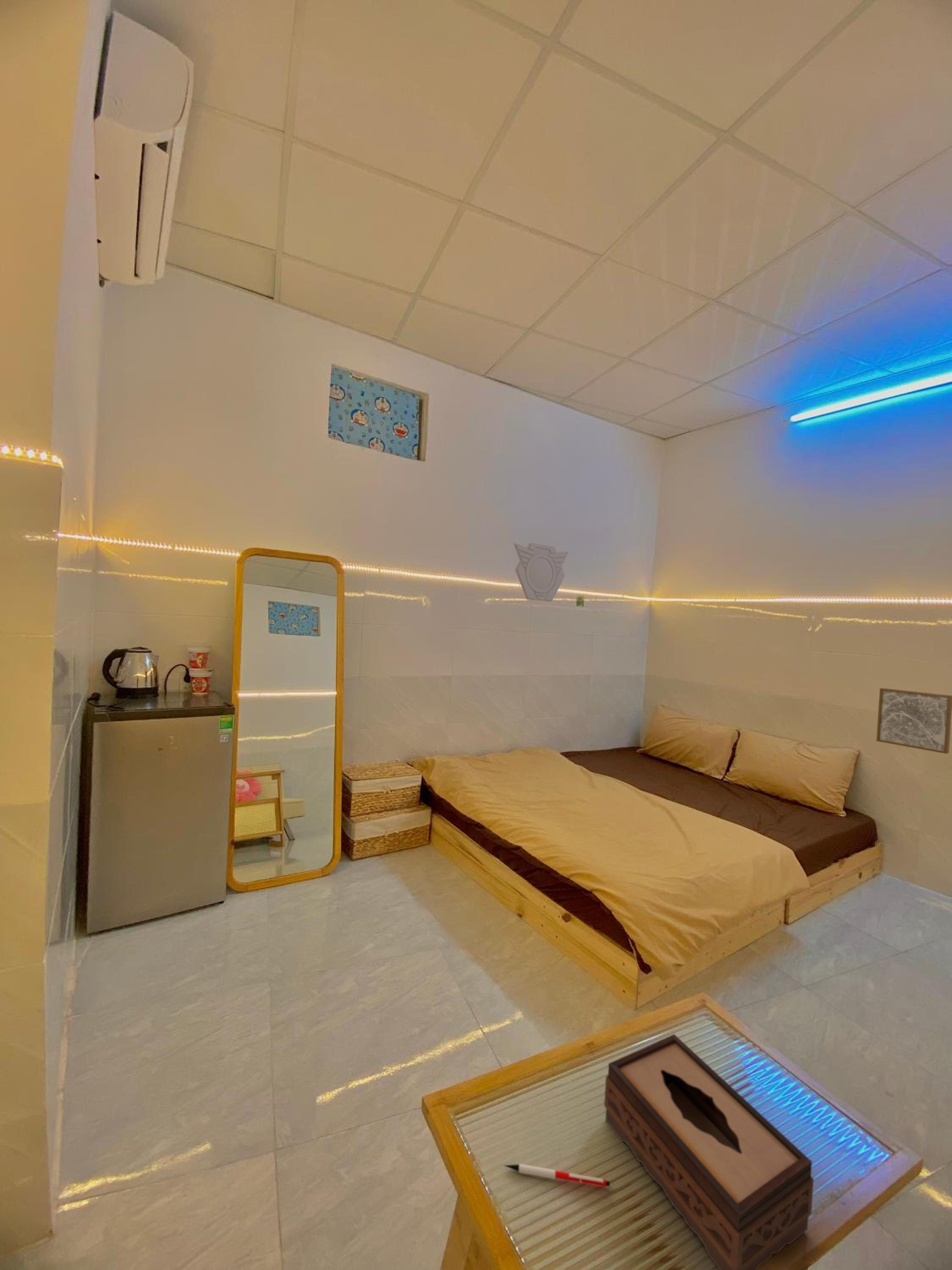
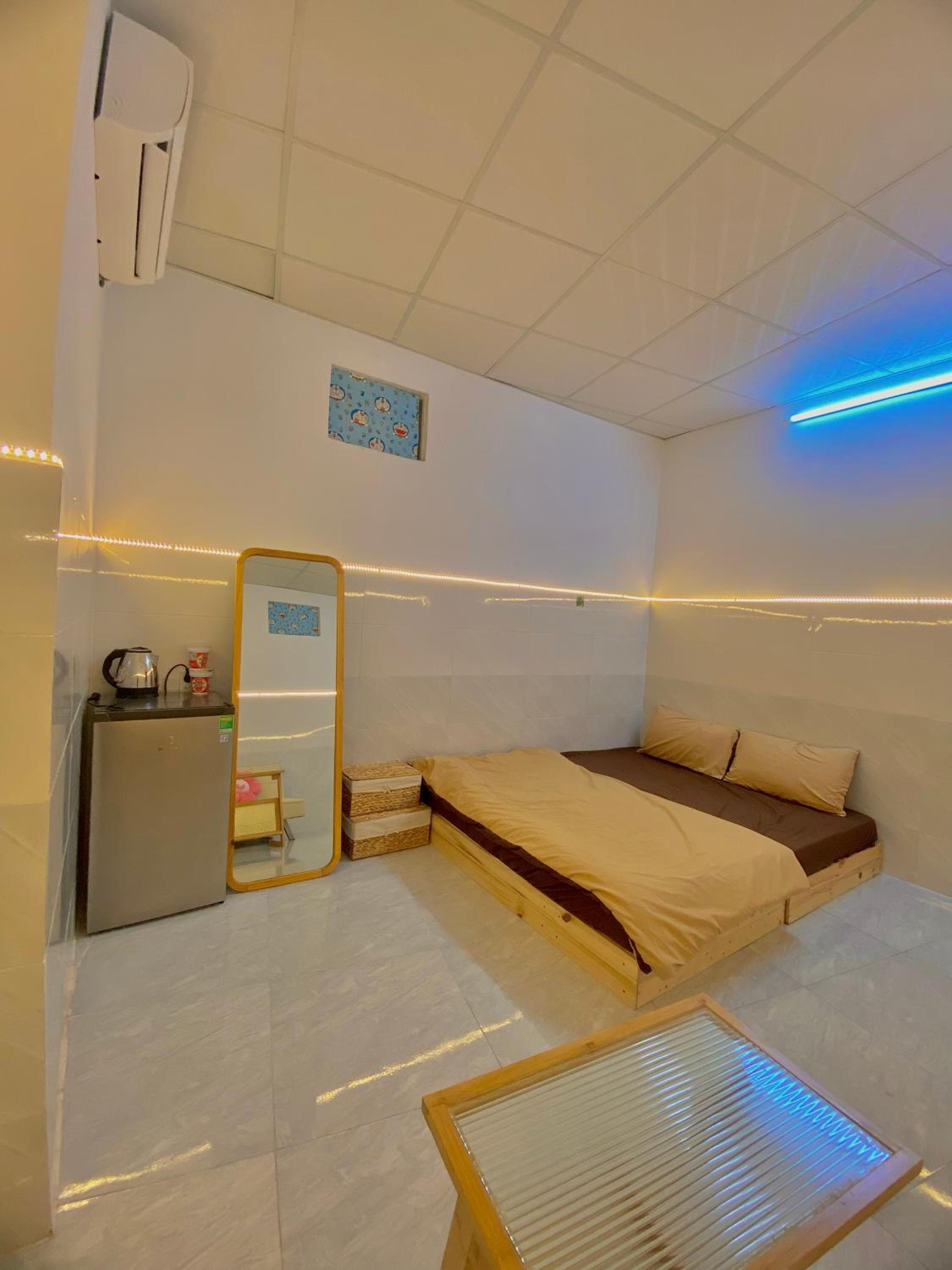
- pen (557, 1174)
- decorative plate (541, 573)
- wall art (913, 719)
- tissue box (699, 1138)
